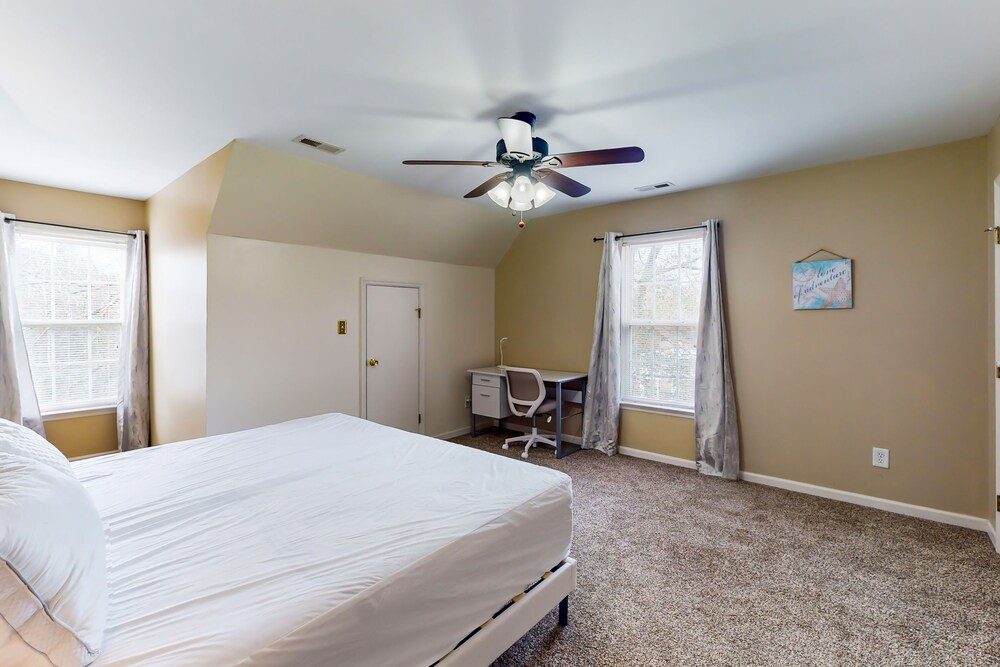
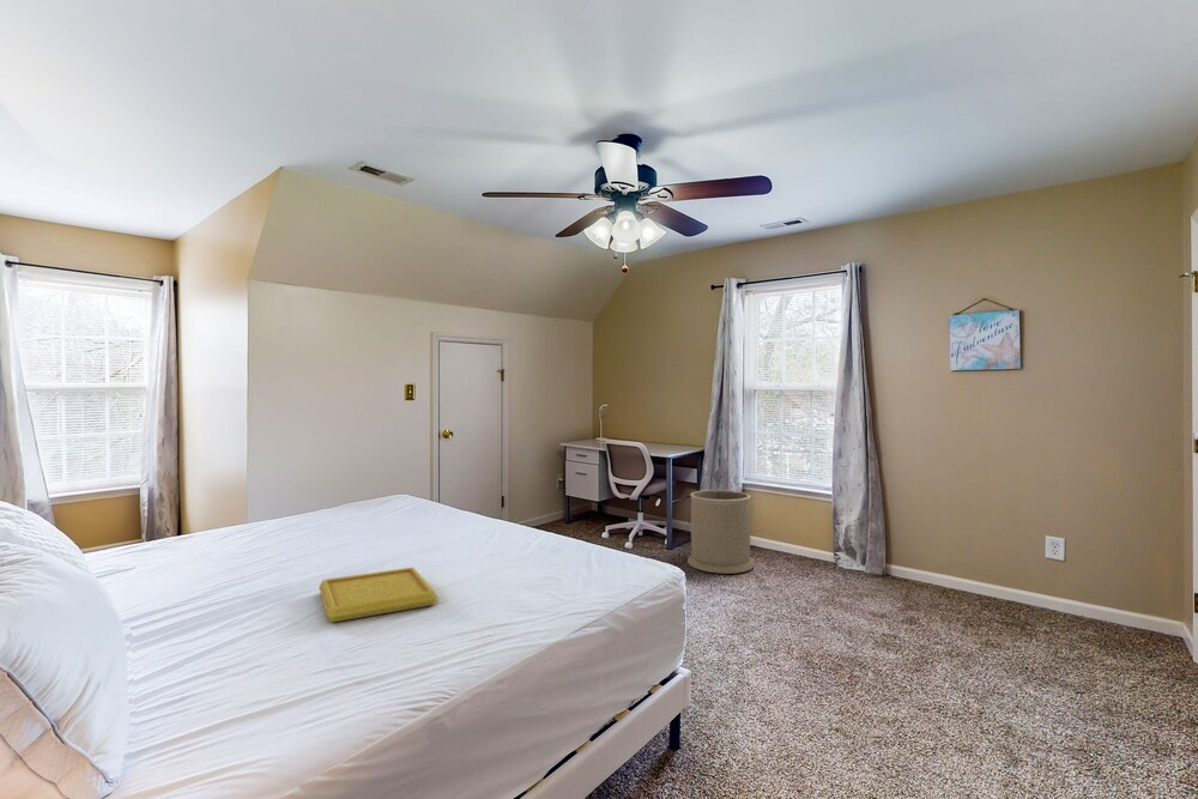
+ trash can (720, 528)
+ serving tray (376, 592)
